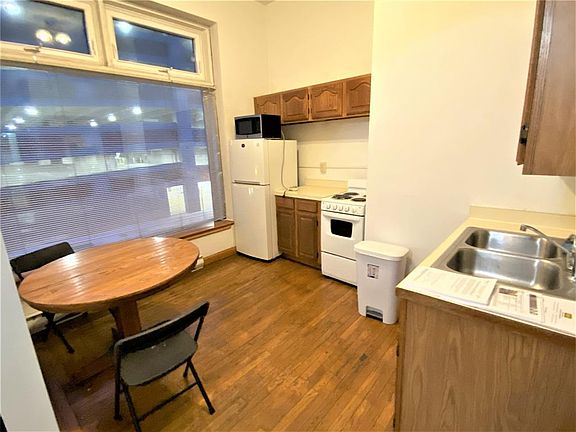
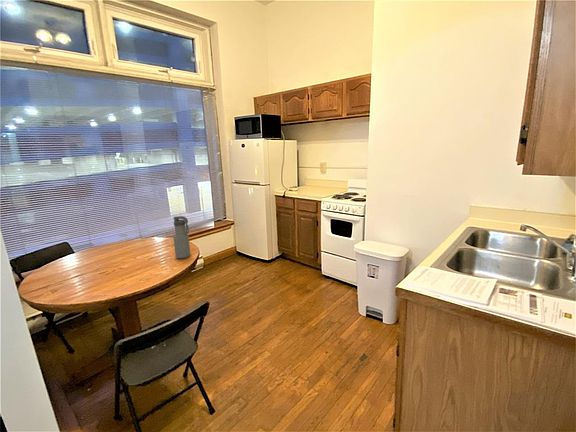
+ water bottle (181, 236)
